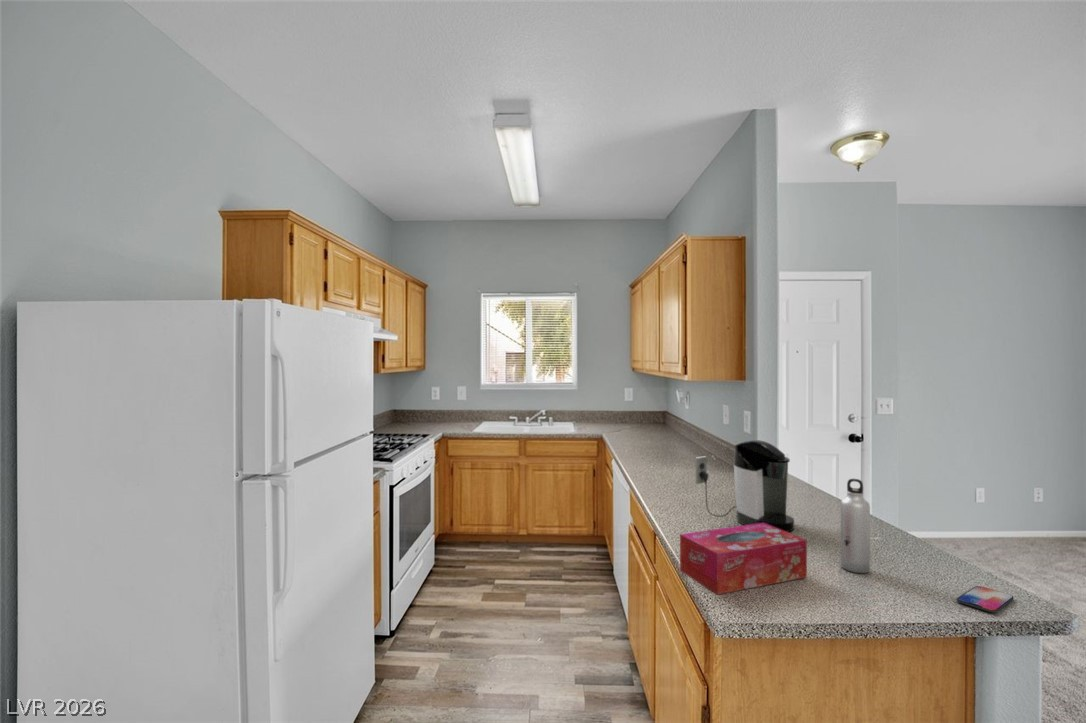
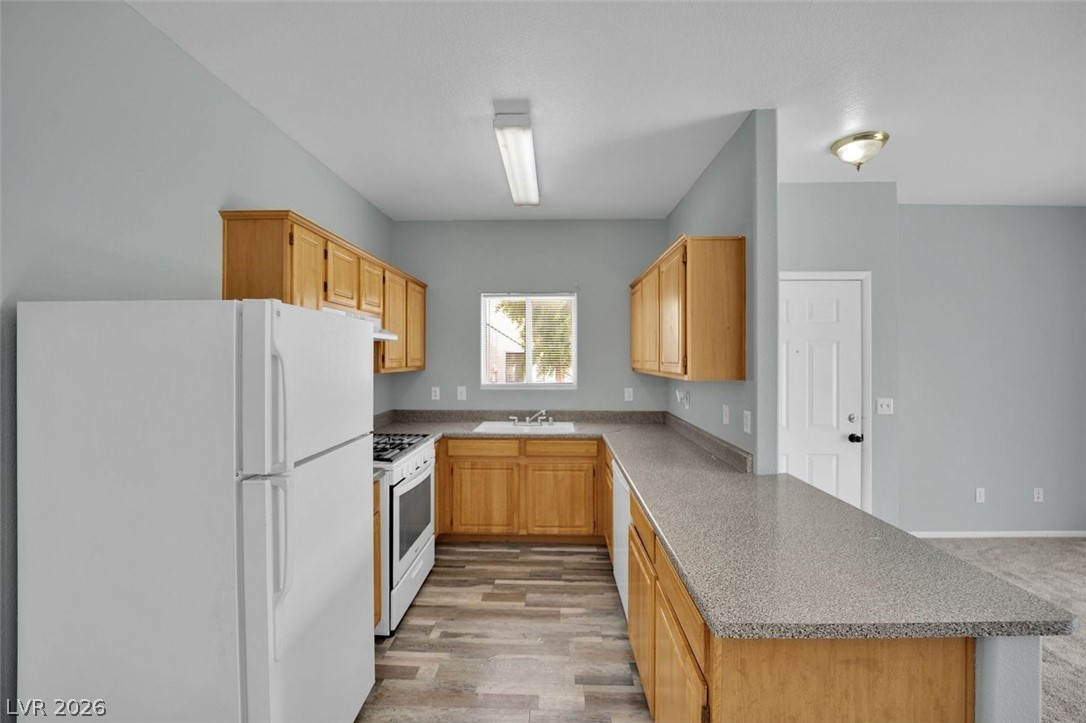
- coffee maker (751, 484)
- water bottle (855, 523)
- tissue box (742, 555)
- smartphone (985, 598)
